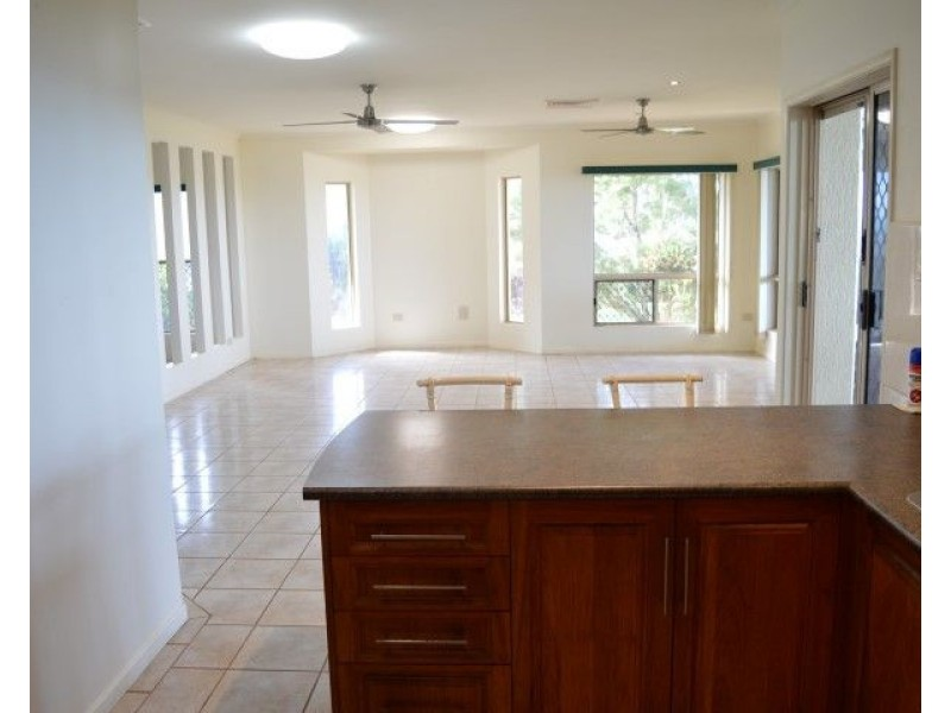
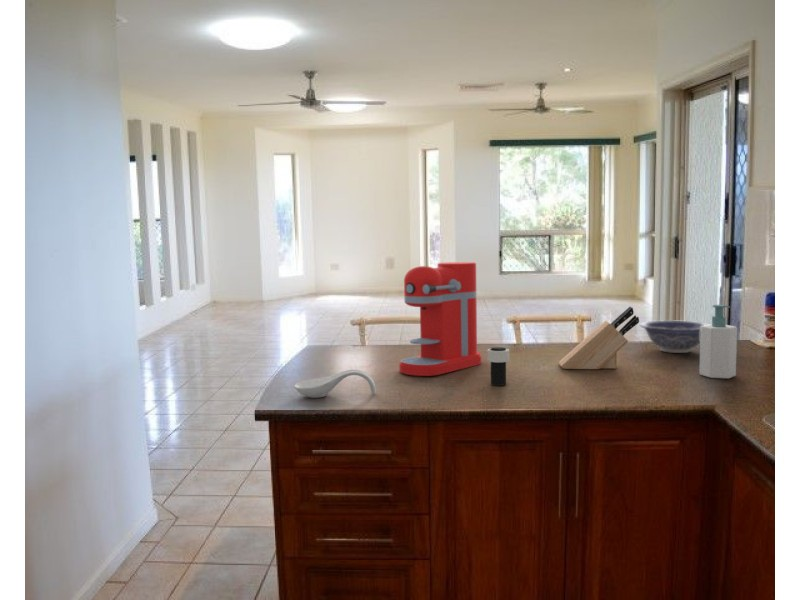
+ soap bottle (718, 340)
+ spoon rest (335, 382)
+ coffee maker (440, 316)
+ knife block (598, 336)
+ cup (498, 366)
+ decorative bowl (675, 337)
